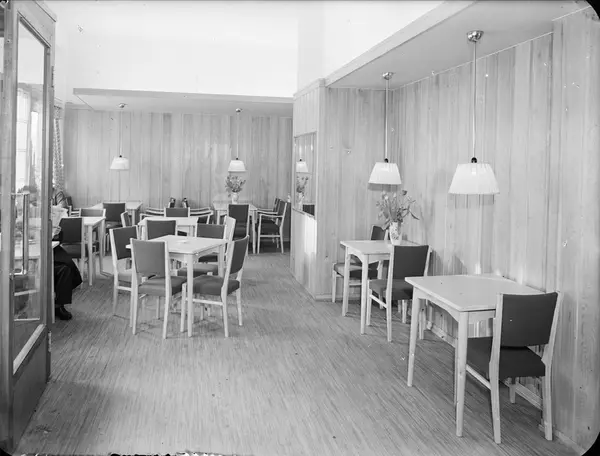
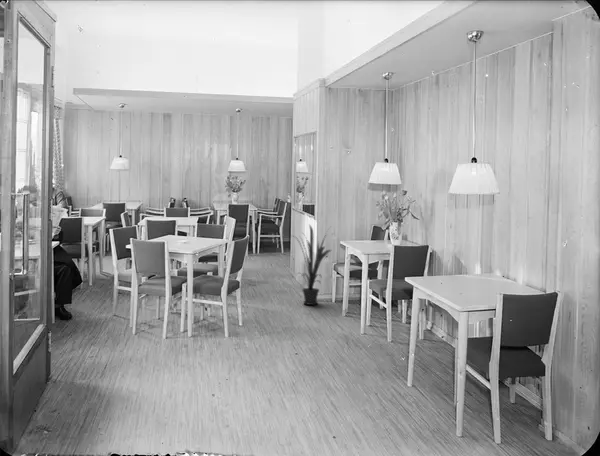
+ house plant (309, 263)
